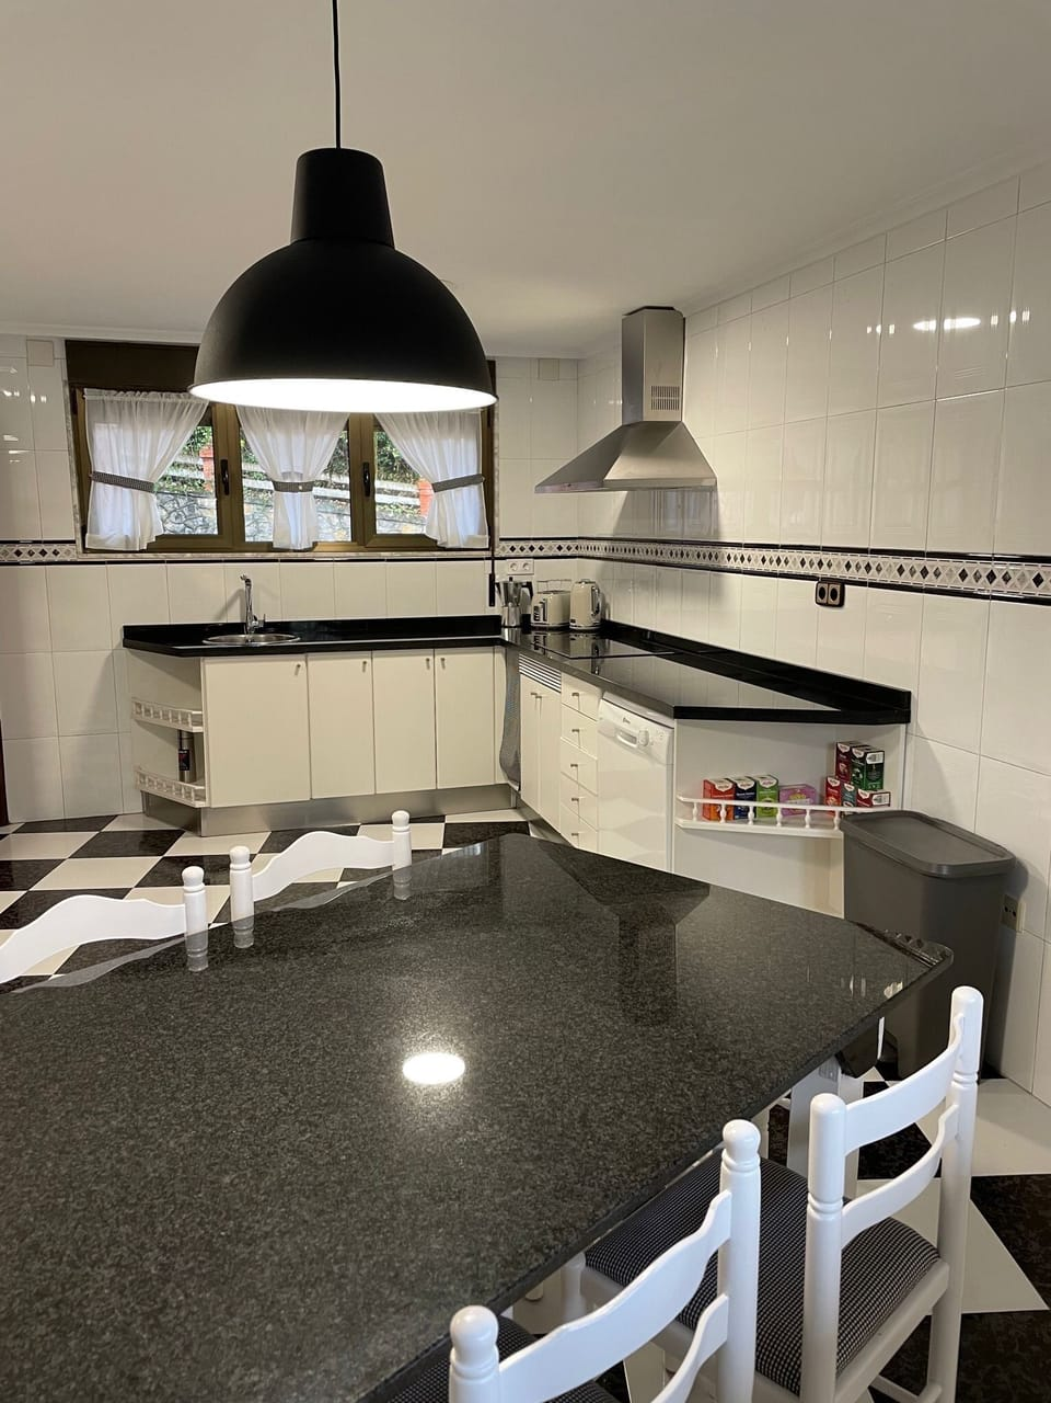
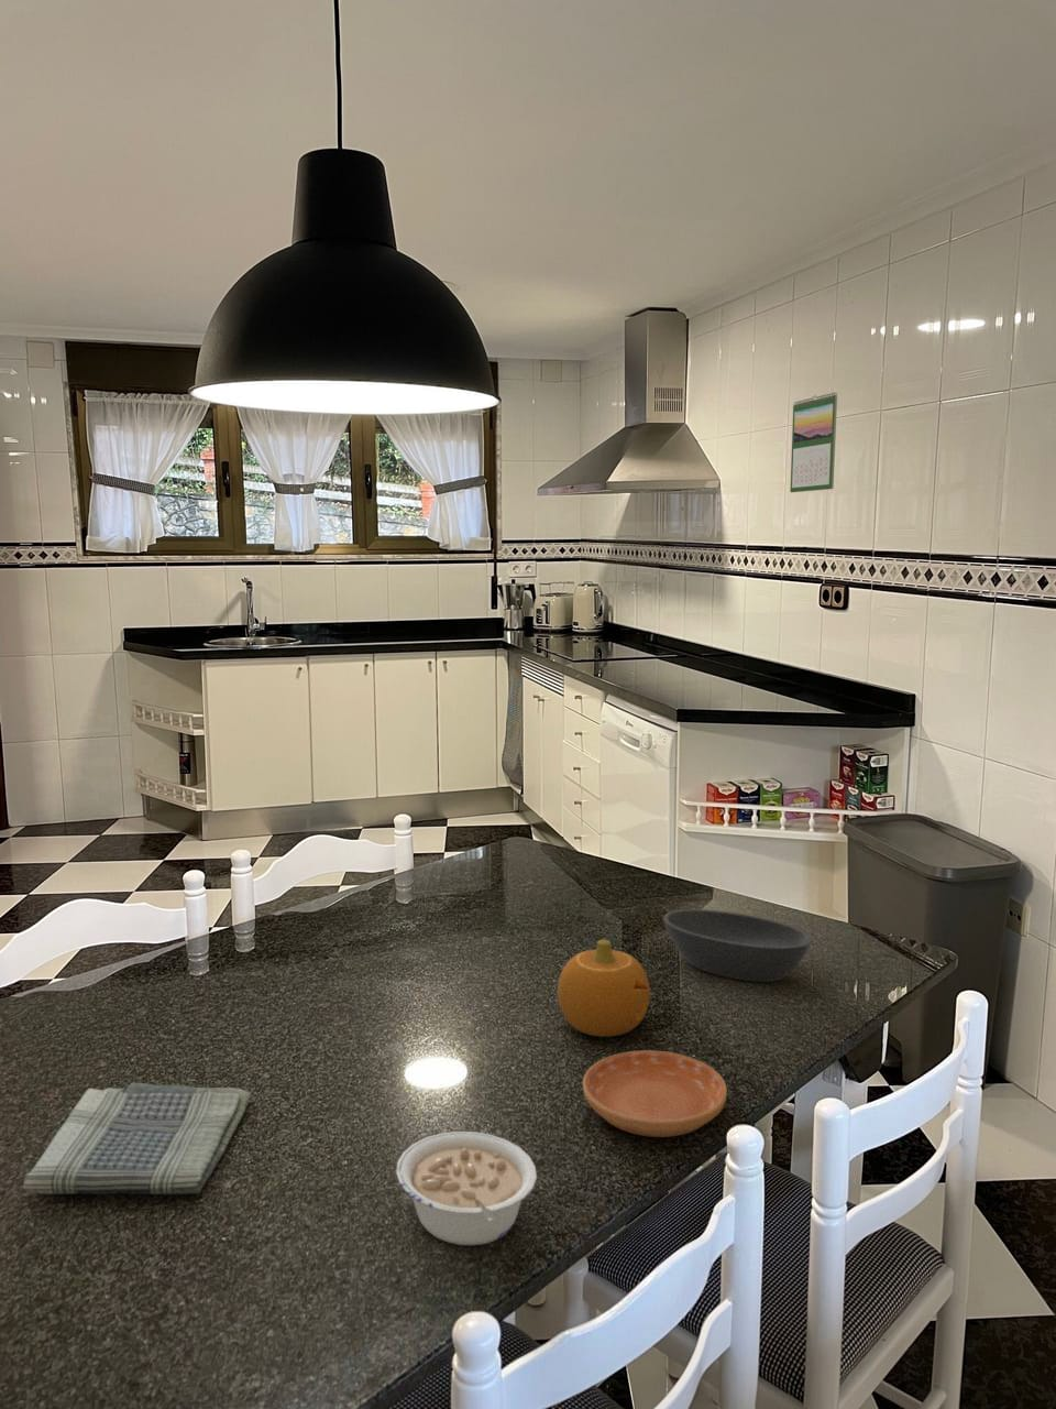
+ bowl (734, 947)
+ fruit (602, 982)
+ dish towel (145, 1132)
+ saucer (653, 1094)
+ calendar (812, 443)
+ legume (470, 1190)
